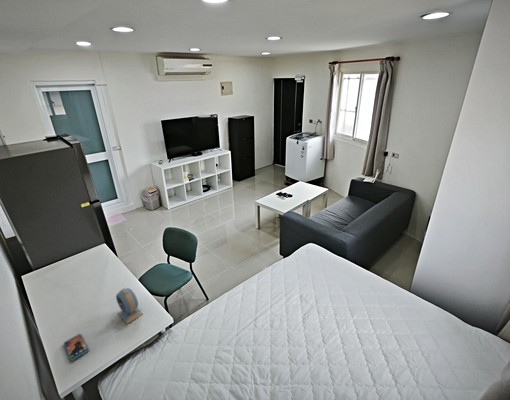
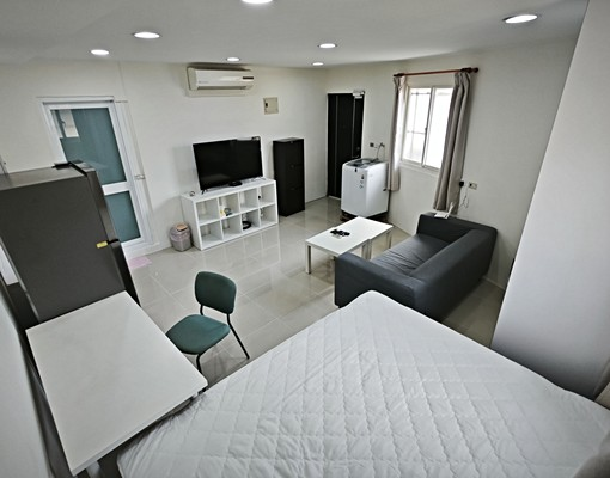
- smartphone (76, 346)
- alarm clock (127, 302)
